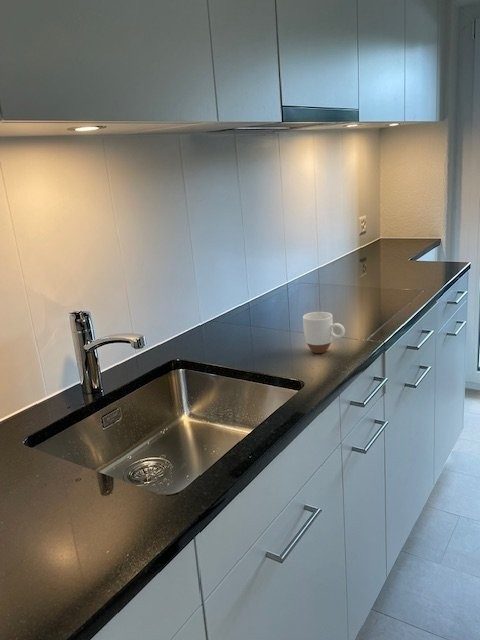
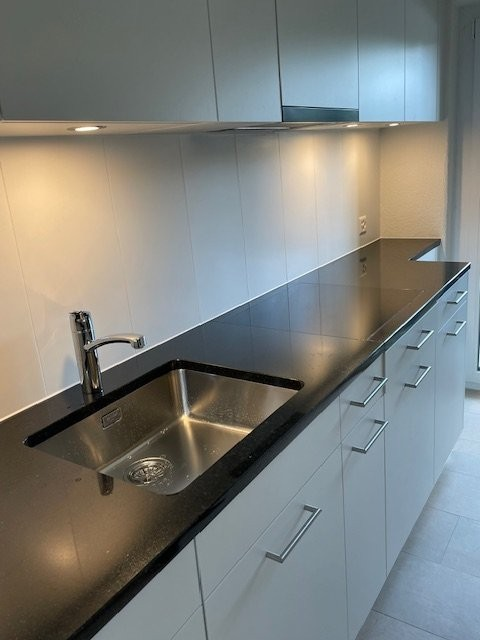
- mug (324, 334)
